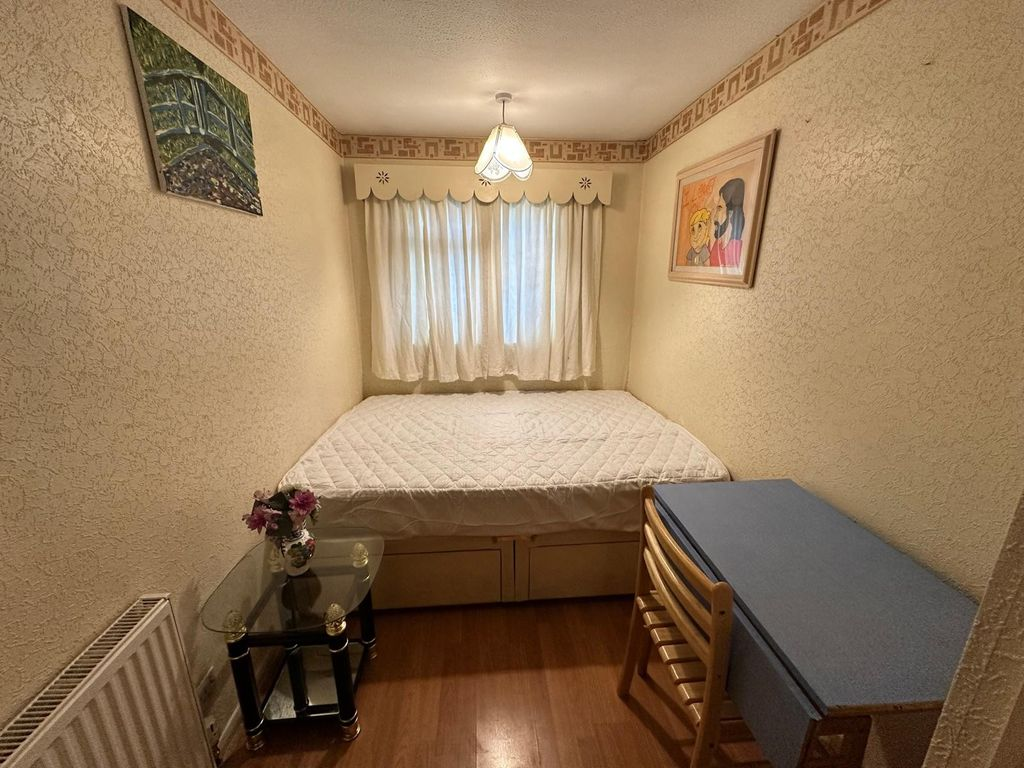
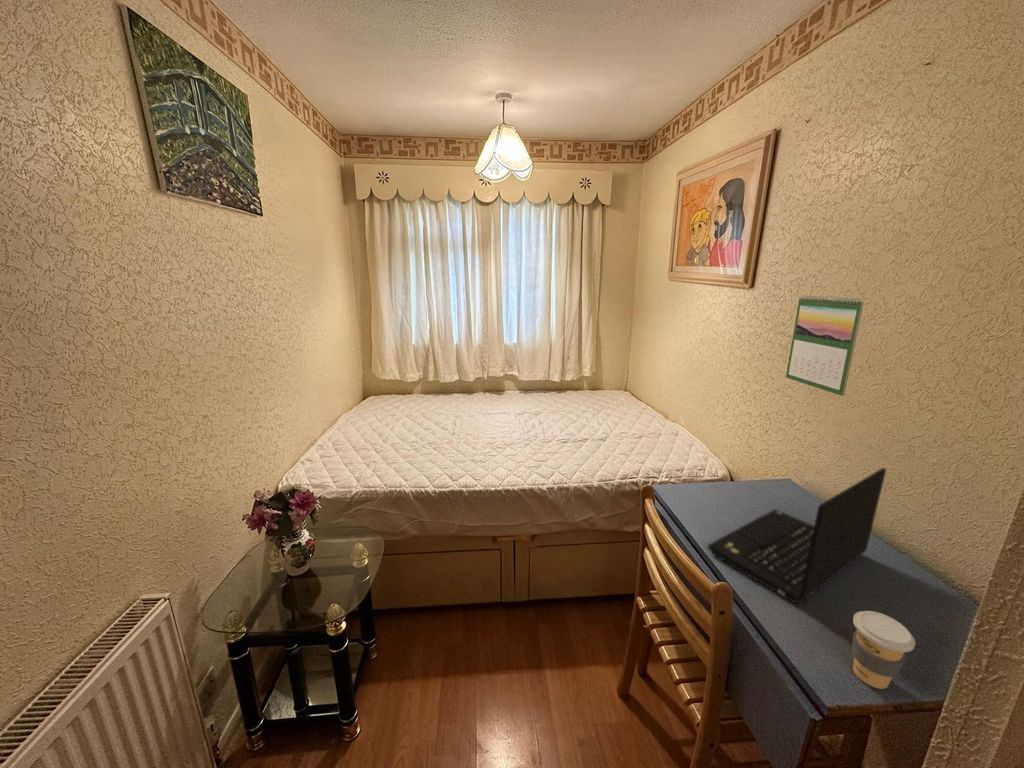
+ laptop (791, 516)
+ calendar (820, 341)
+ coffee cup (877, 651)
